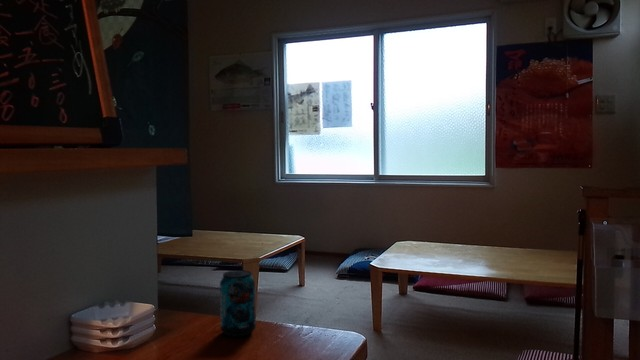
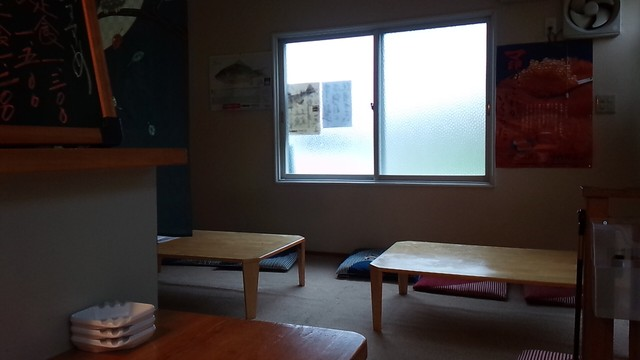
- beverage can (237, 302)
